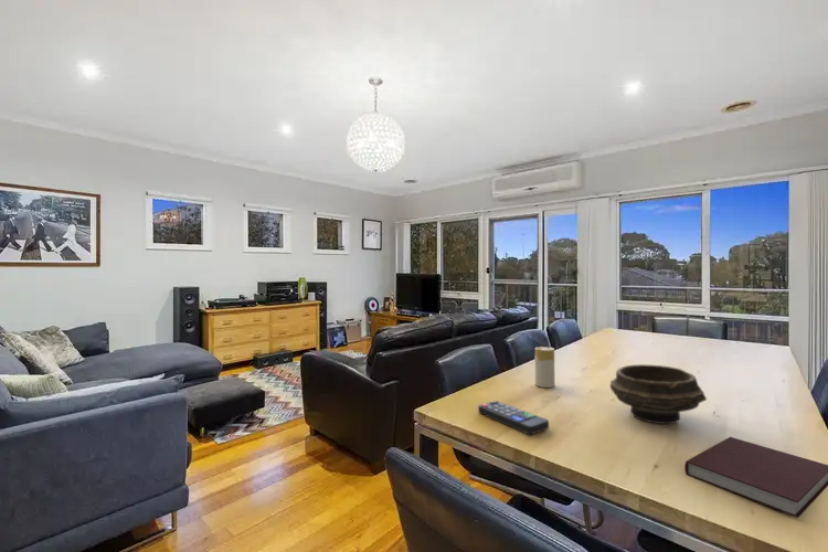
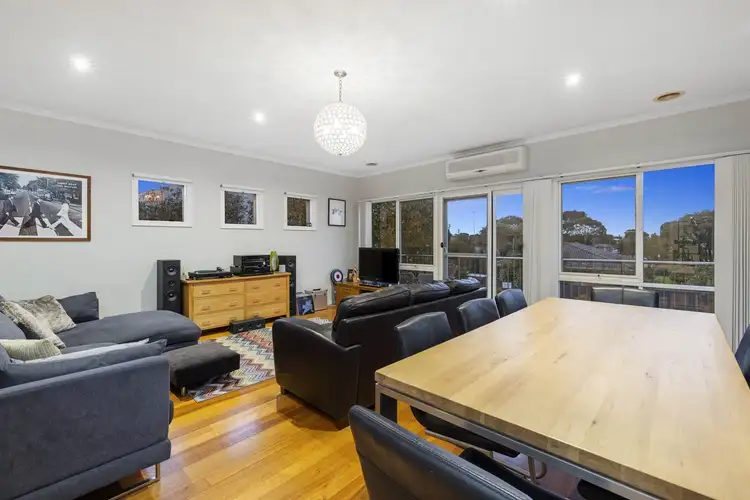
- candle (544, 367)
- notebook (757, 470)
- bowl (655, 393)
- remote control (511, 415)
